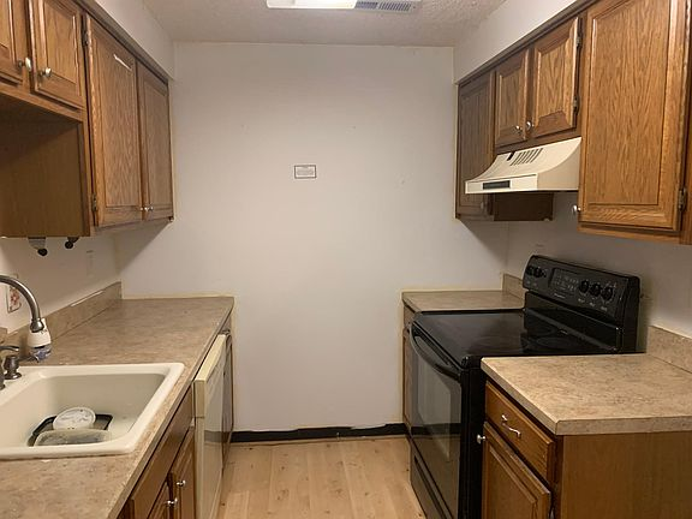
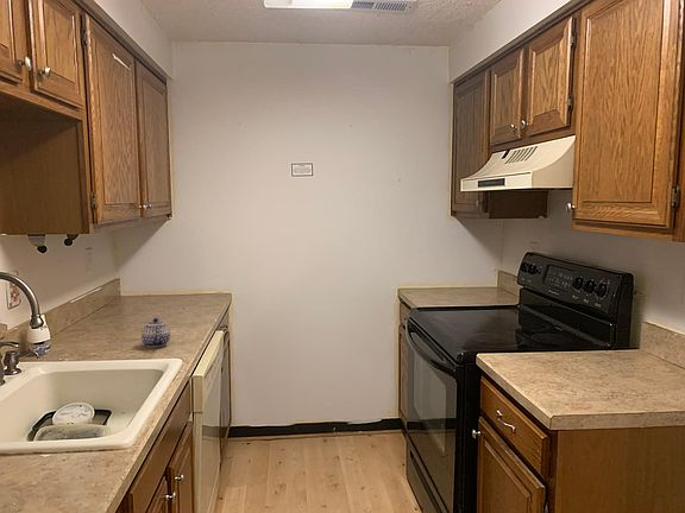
+ teapot (156, 331)
